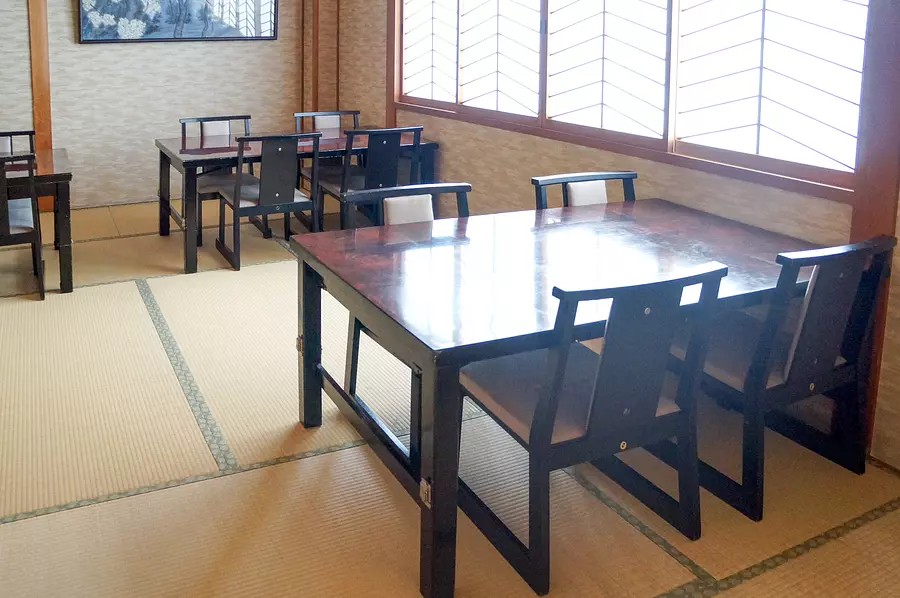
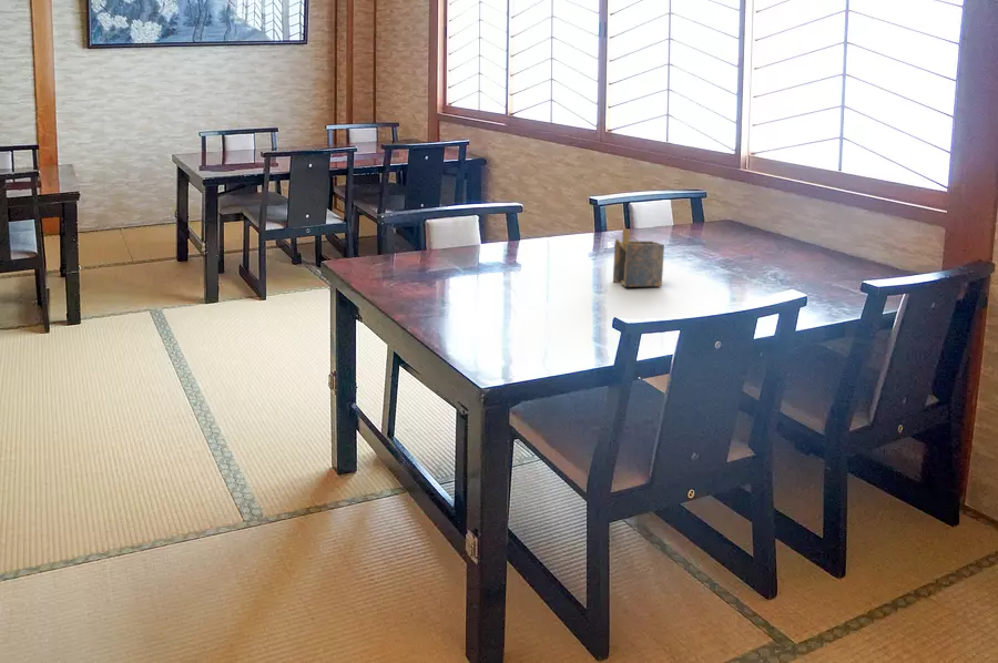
+ napkin holder (638, 255)
